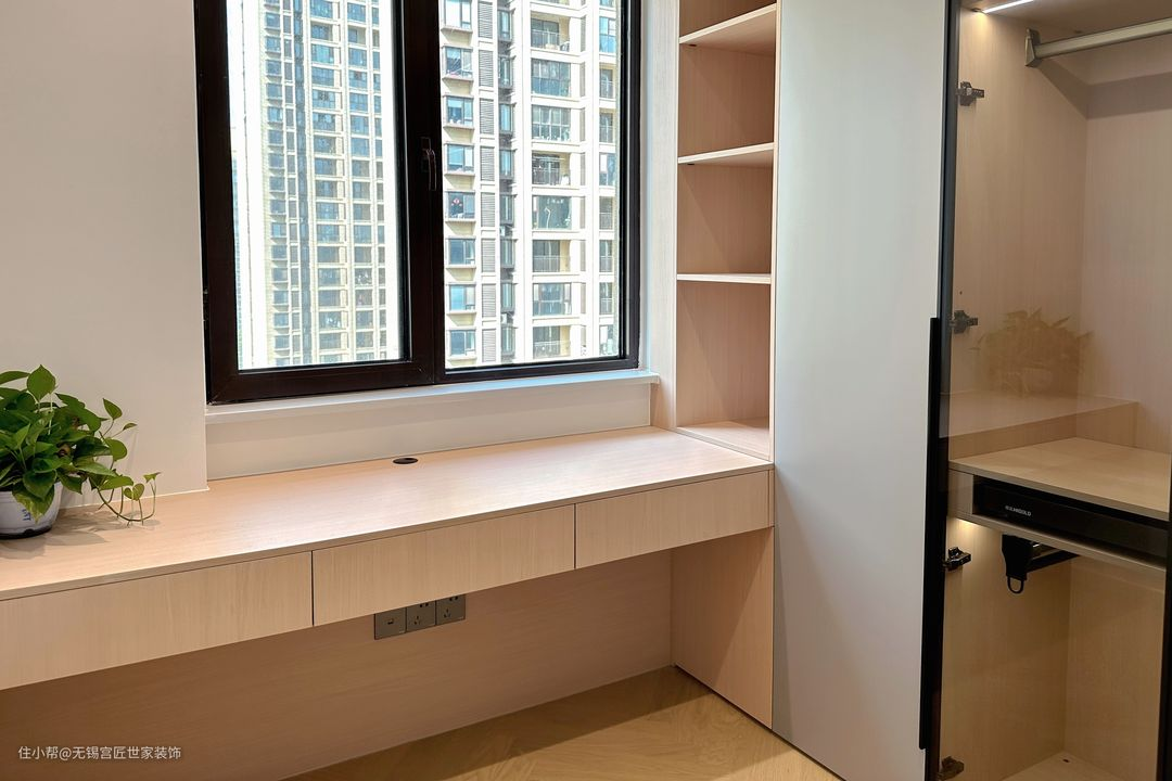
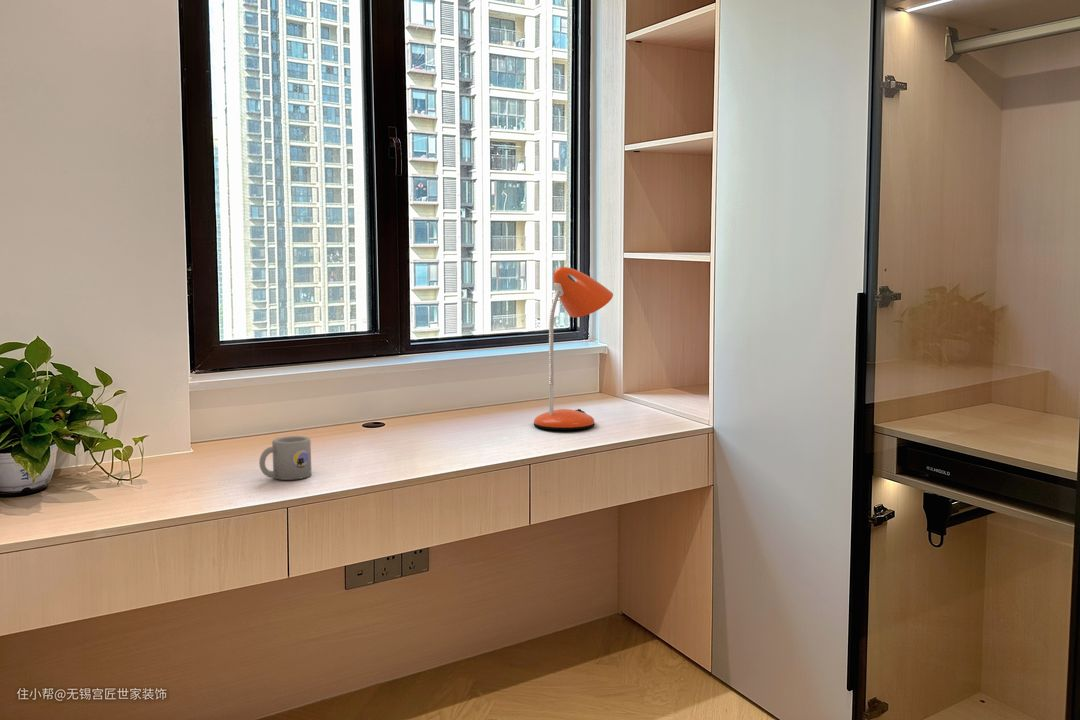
+ mug (284, 458)
+ desk lamp (552, 345)
